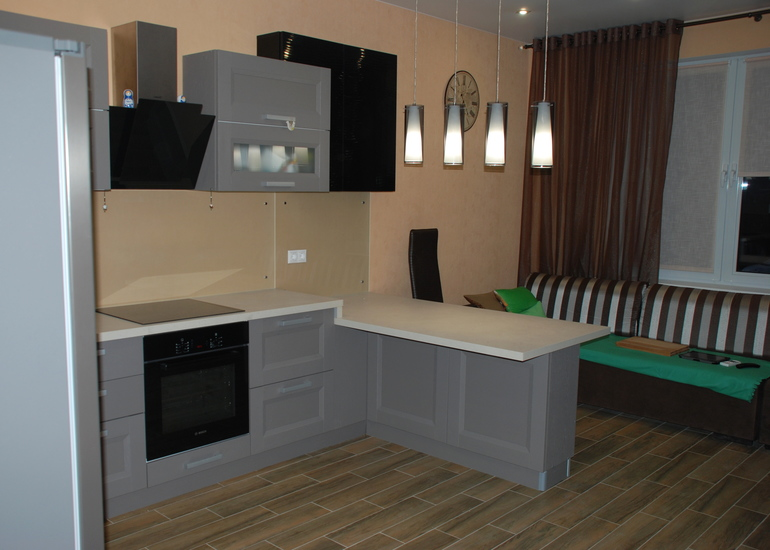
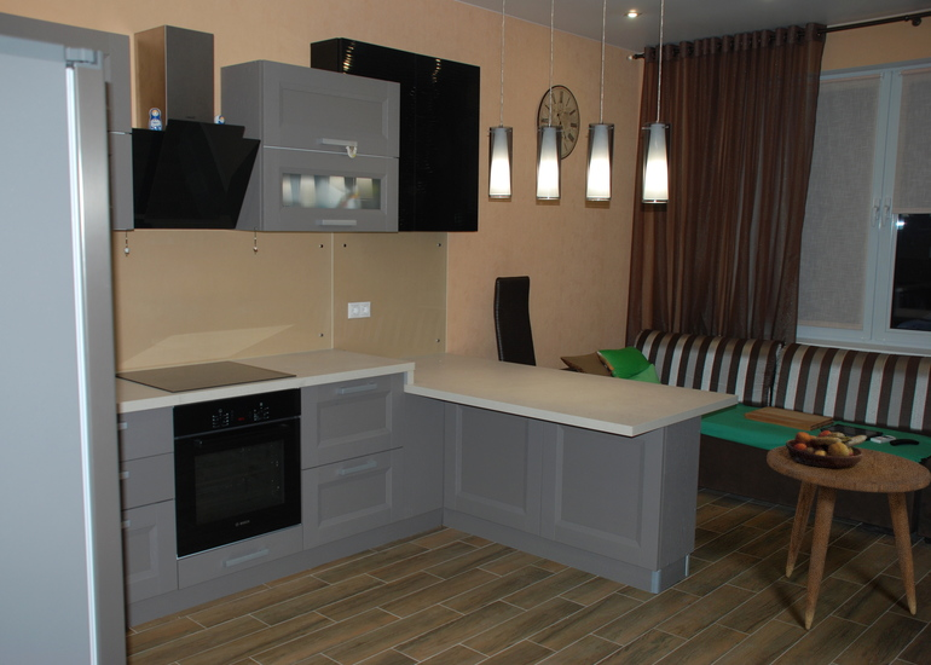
+ side table (829, 530)
+ fruit bowl (823, 444)
